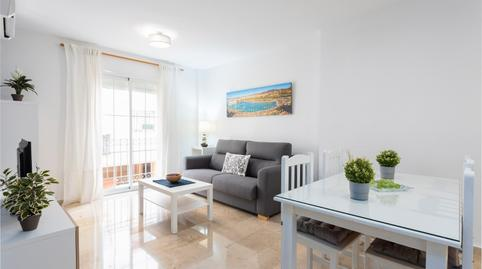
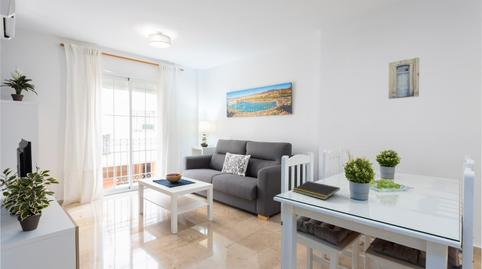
+ wall art (403, 79)
+ notepad (315, 189)
